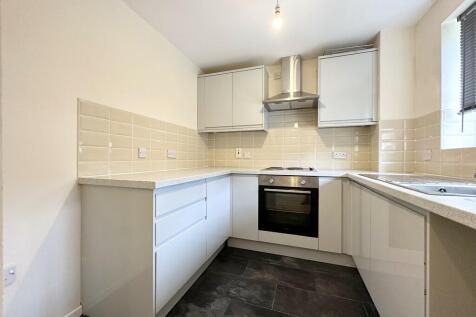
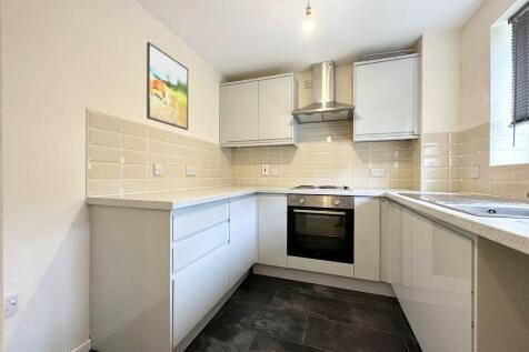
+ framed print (169, 90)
